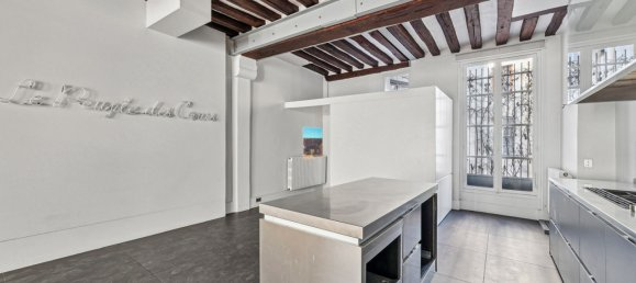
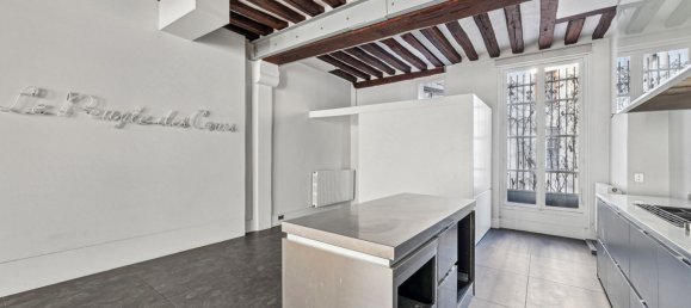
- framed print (312, 143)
